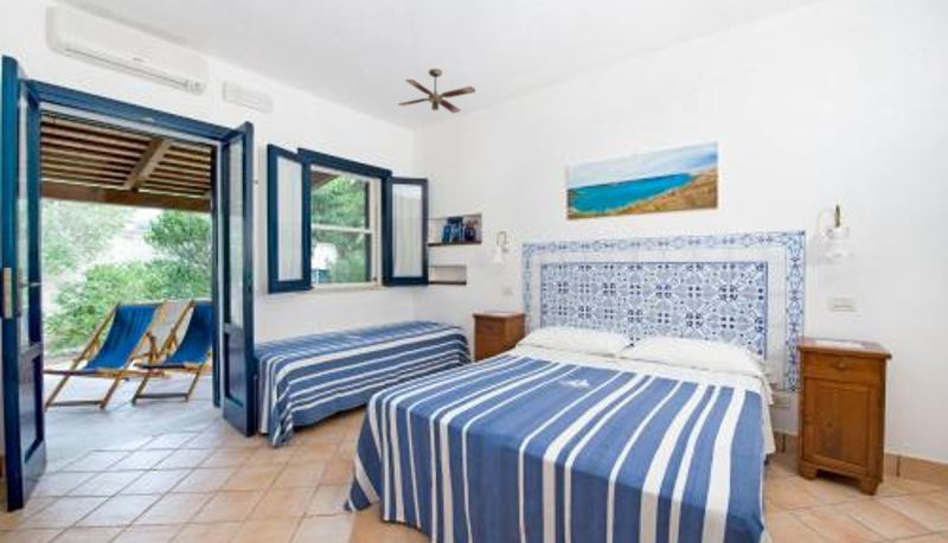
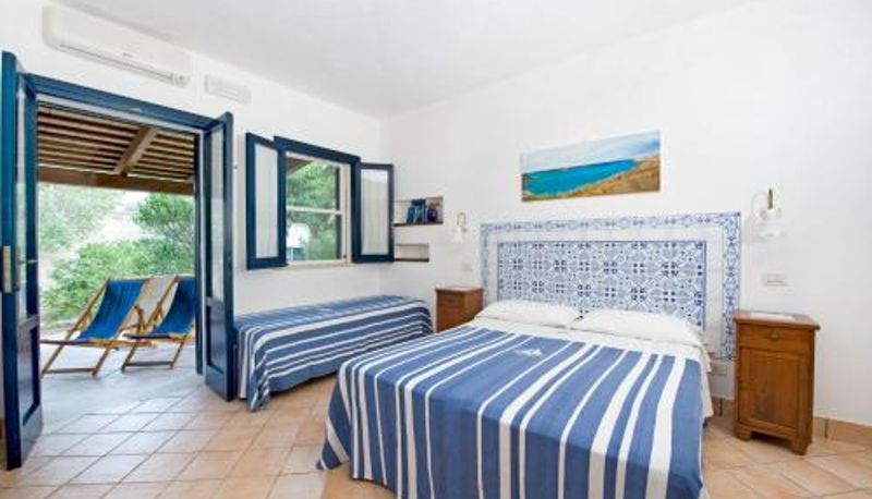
- ceiling fan (435, 90)
